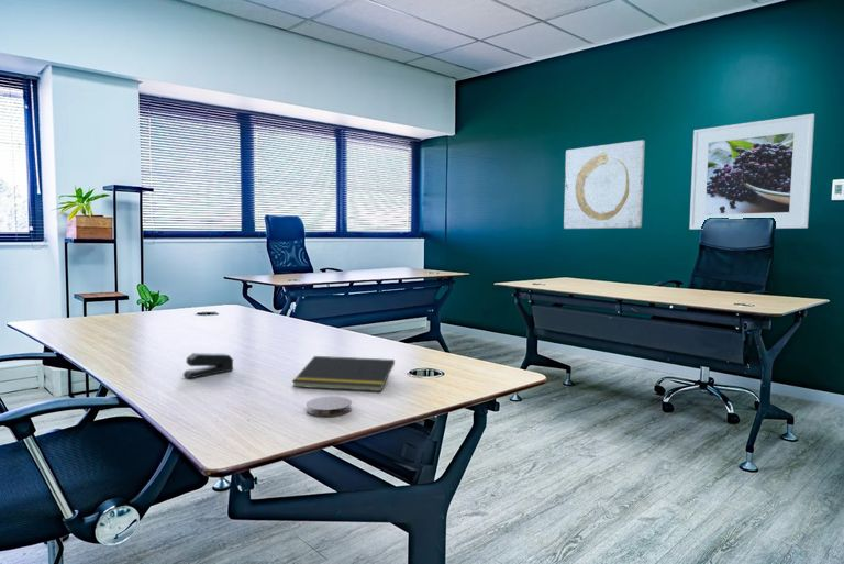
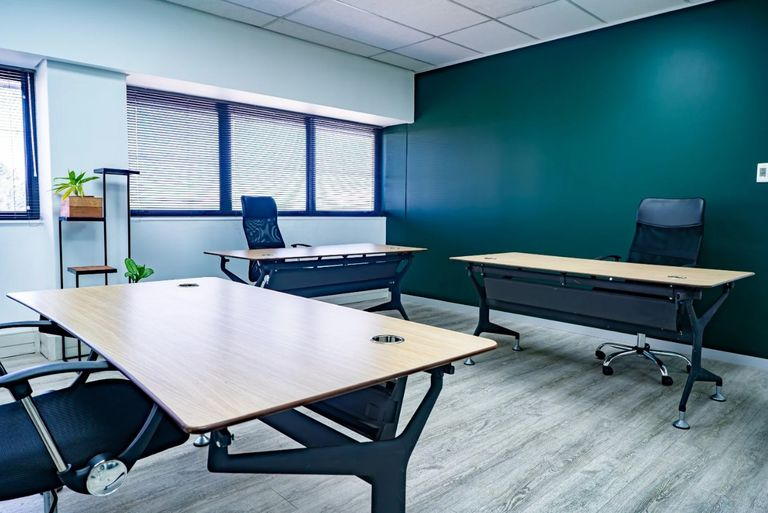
- stapler (209, 362)
- wall art (601, 187)
- coaster (329, 406)
- notepad (345, 372)
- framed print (747, 176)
